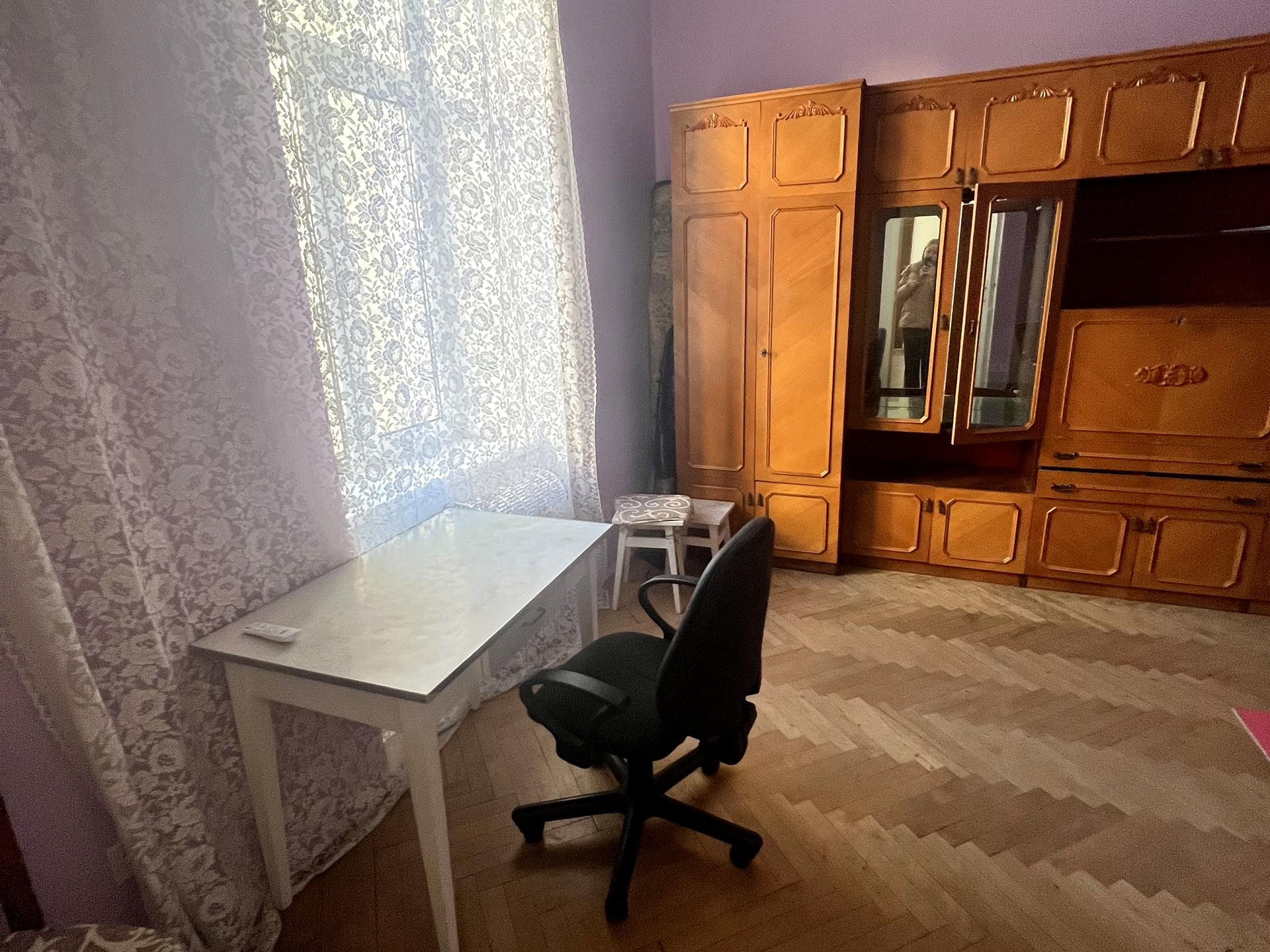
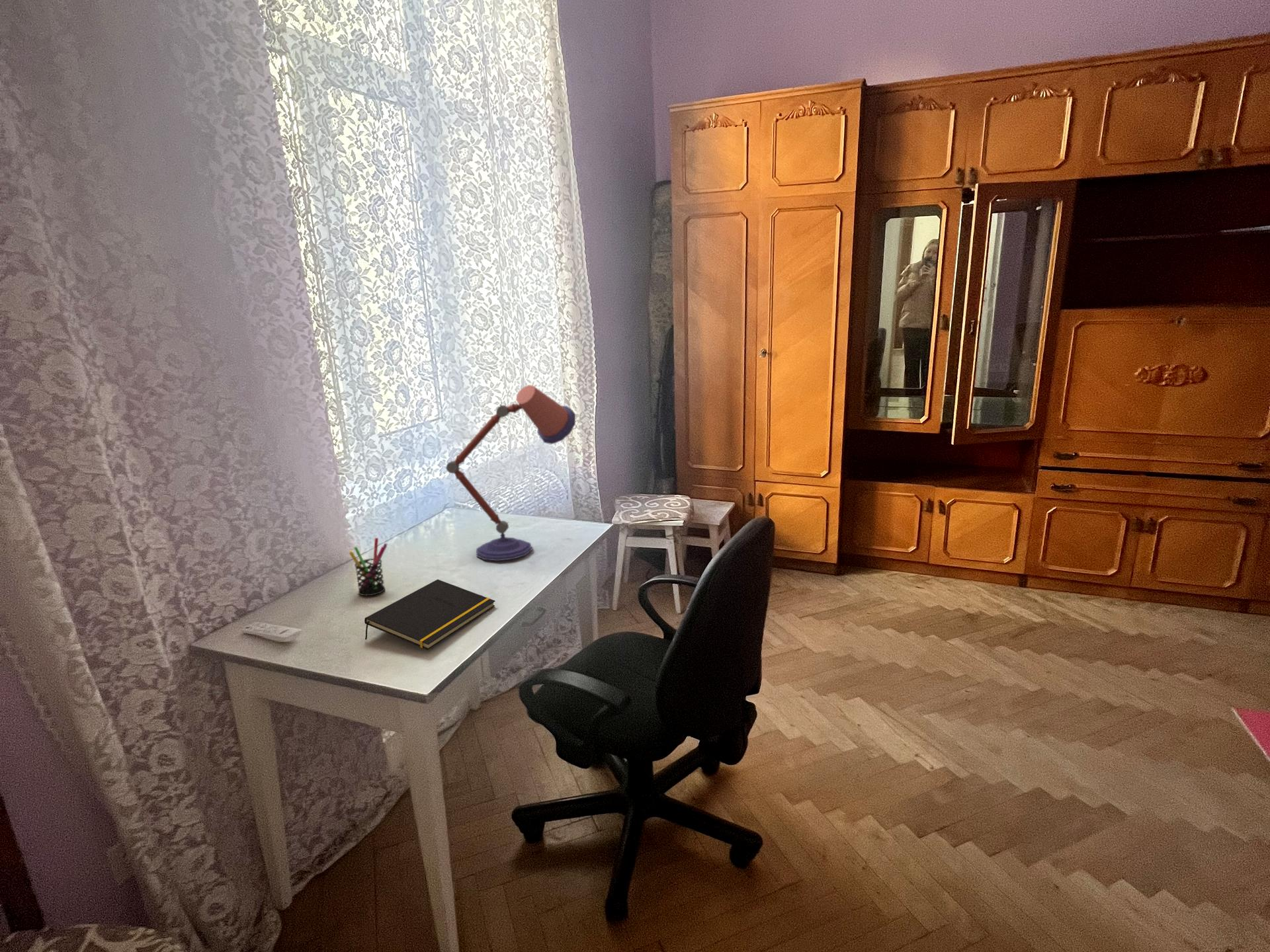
+ desk lamp (543, 441)
+ notepad (433, 612)
+ pen holder (368, 565)
